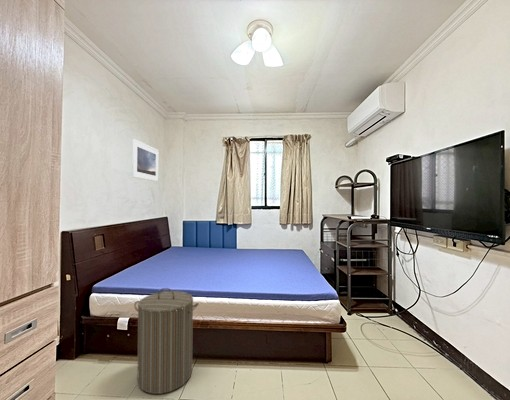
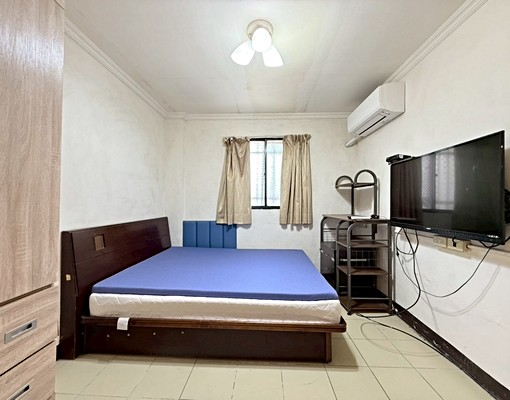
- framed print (146, 162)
- laundry hamper (166, 331)
